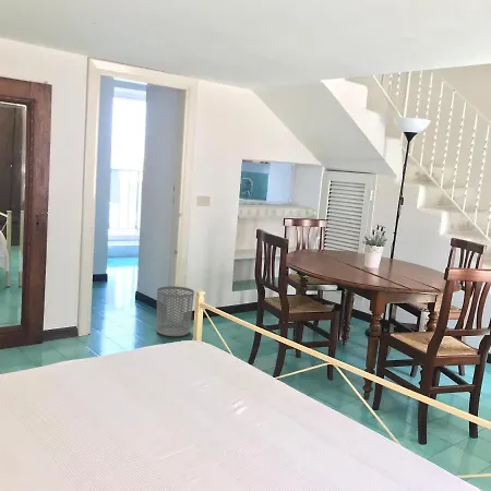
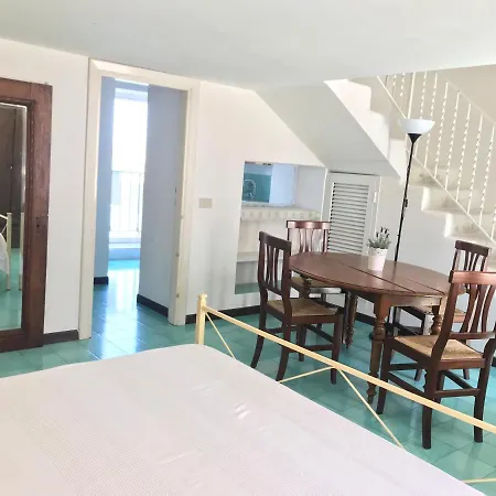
- waste bin (175, 311)
